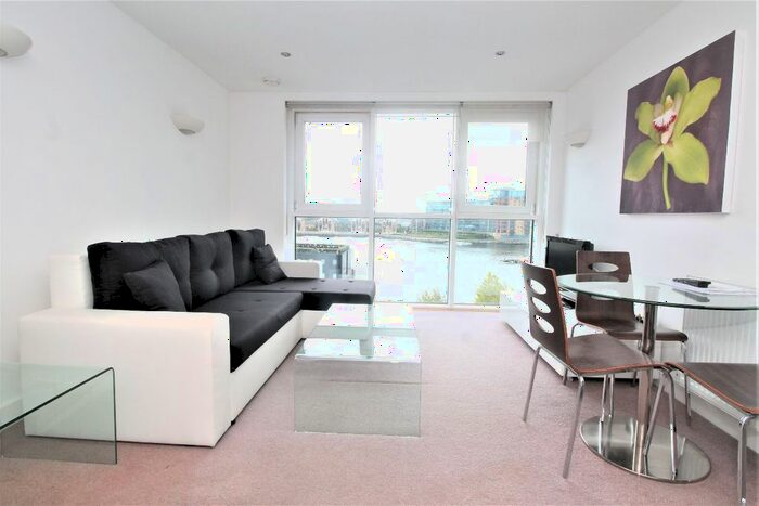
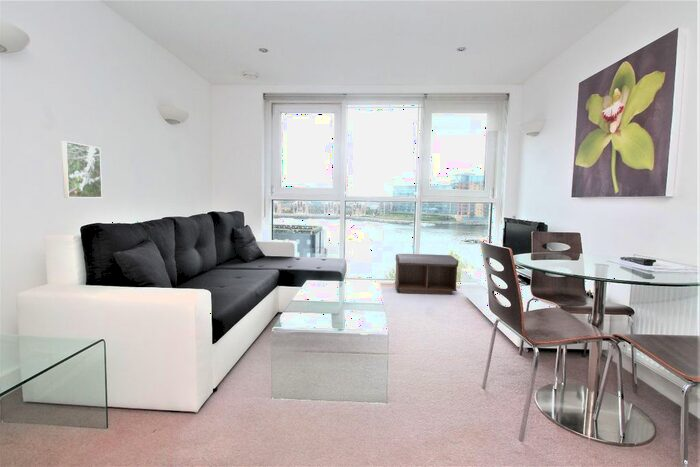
+ bench (425, 273)
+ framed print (83, 171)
